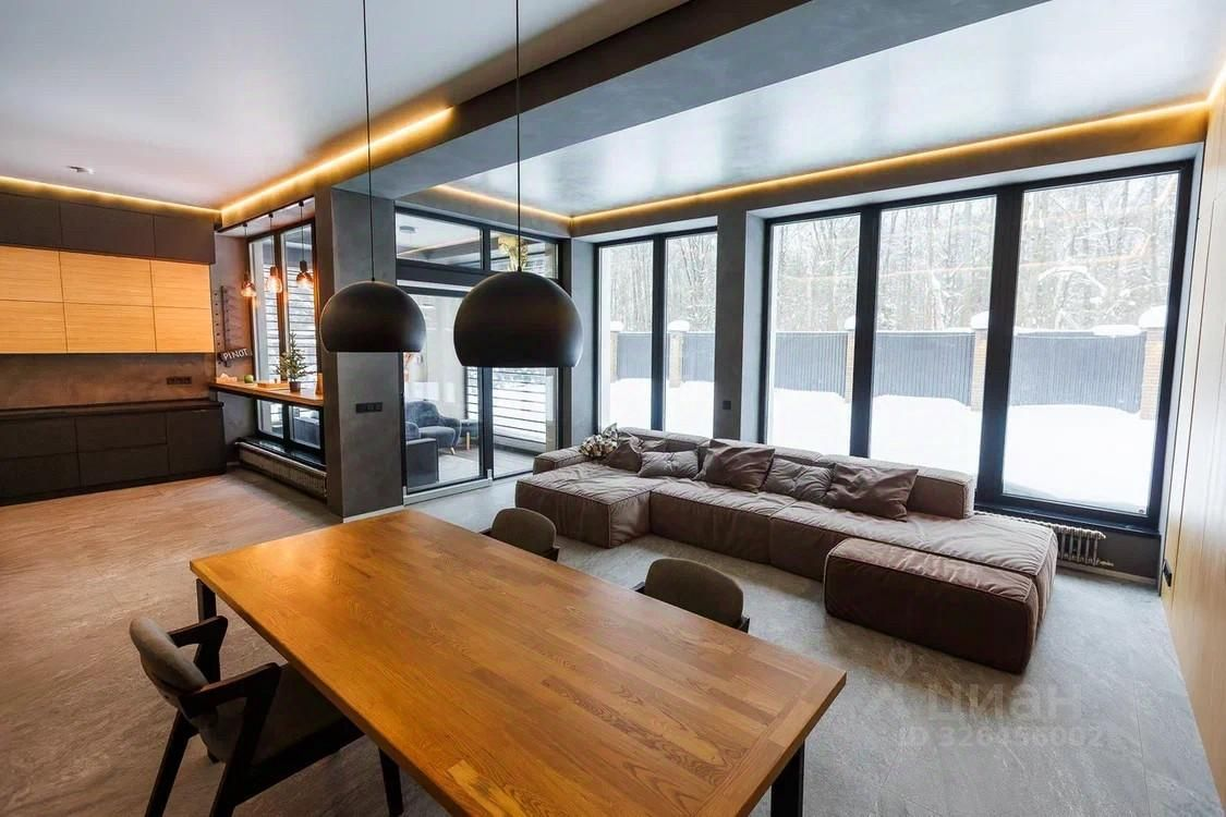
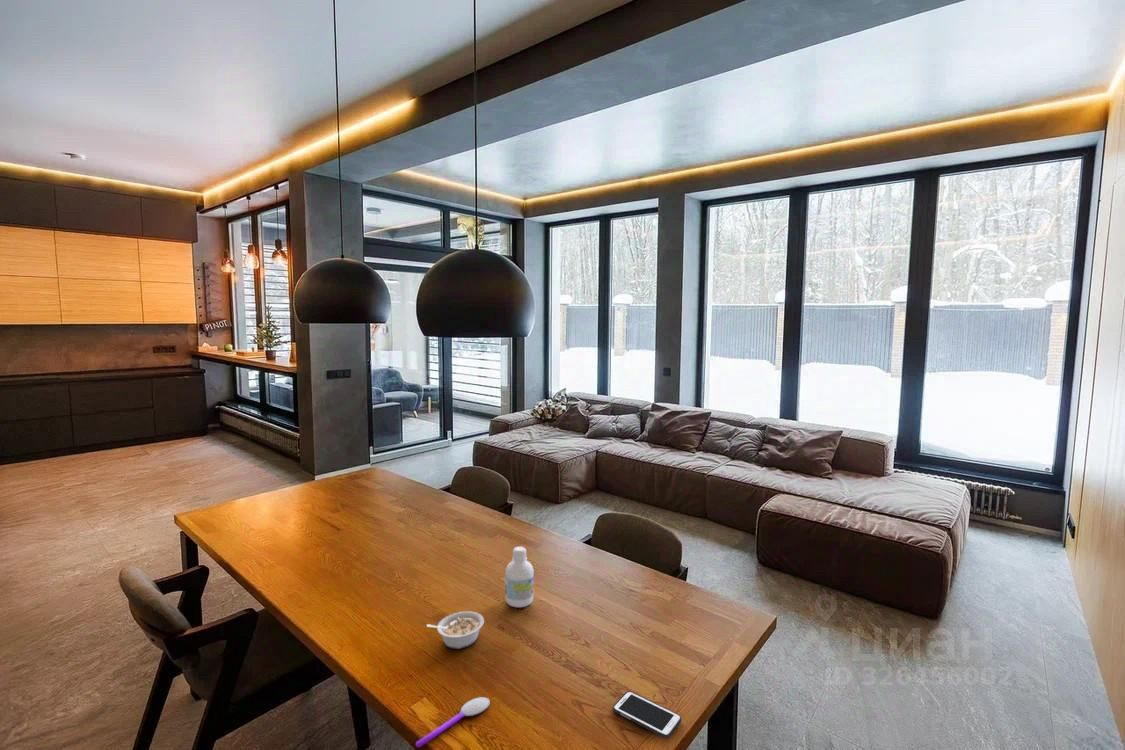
+ bottle (519, 575)
+ spoon (454, 719)
+ legume (459, 630)
+ cell phone (646, 713)
